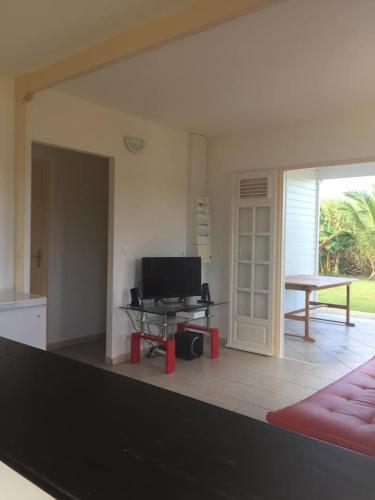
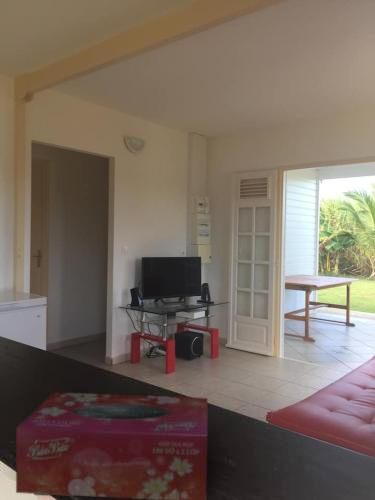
+ tissue box (120, 440)
